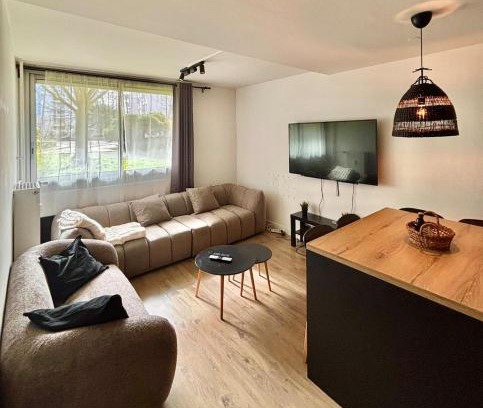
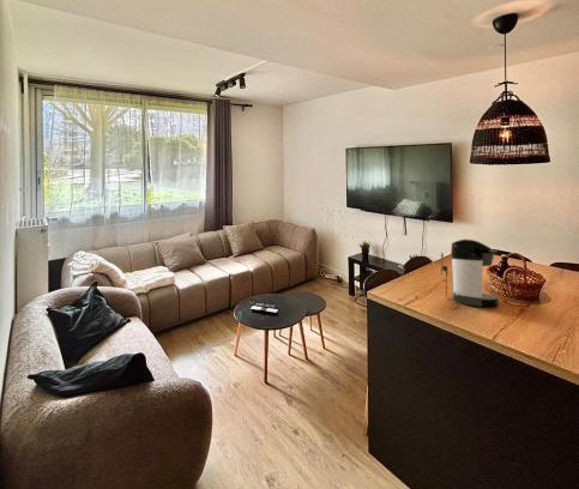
+ coffee maker (470, 272)
